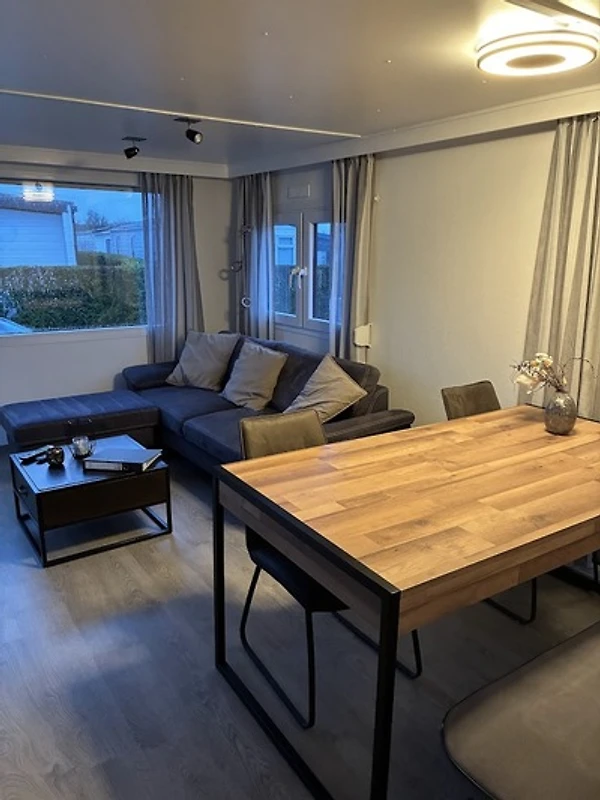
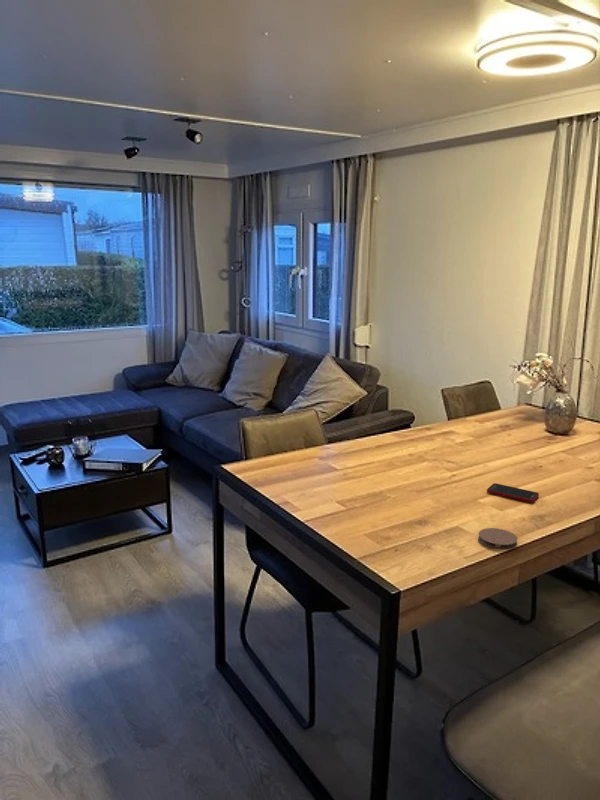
+ cell phone (512, 492)
+ coaster (497, 538)
